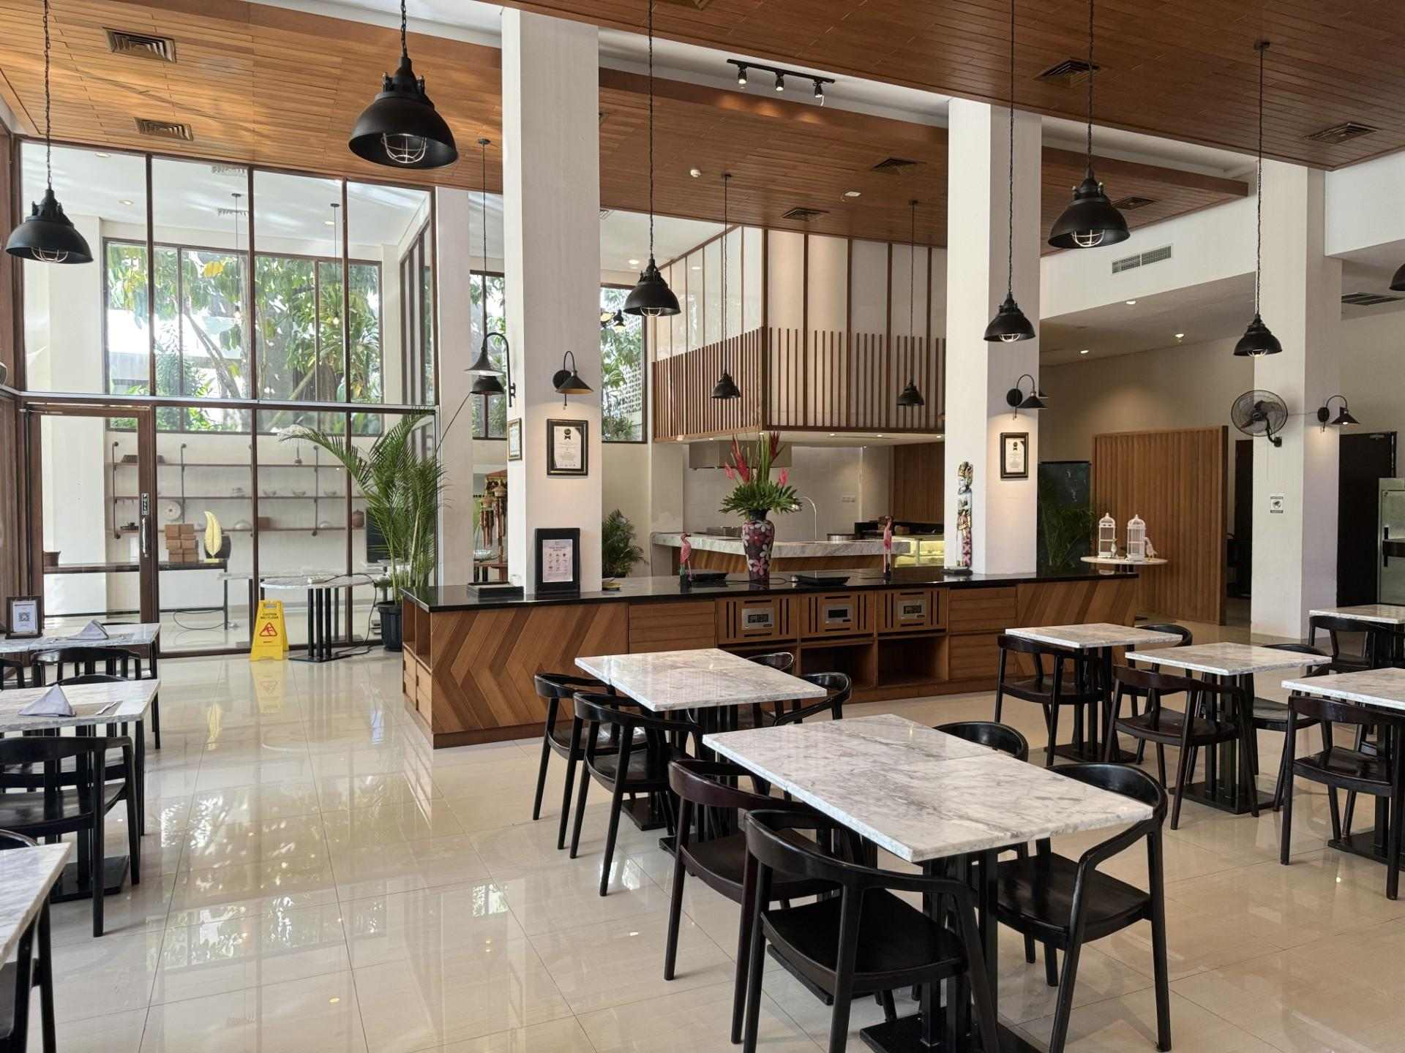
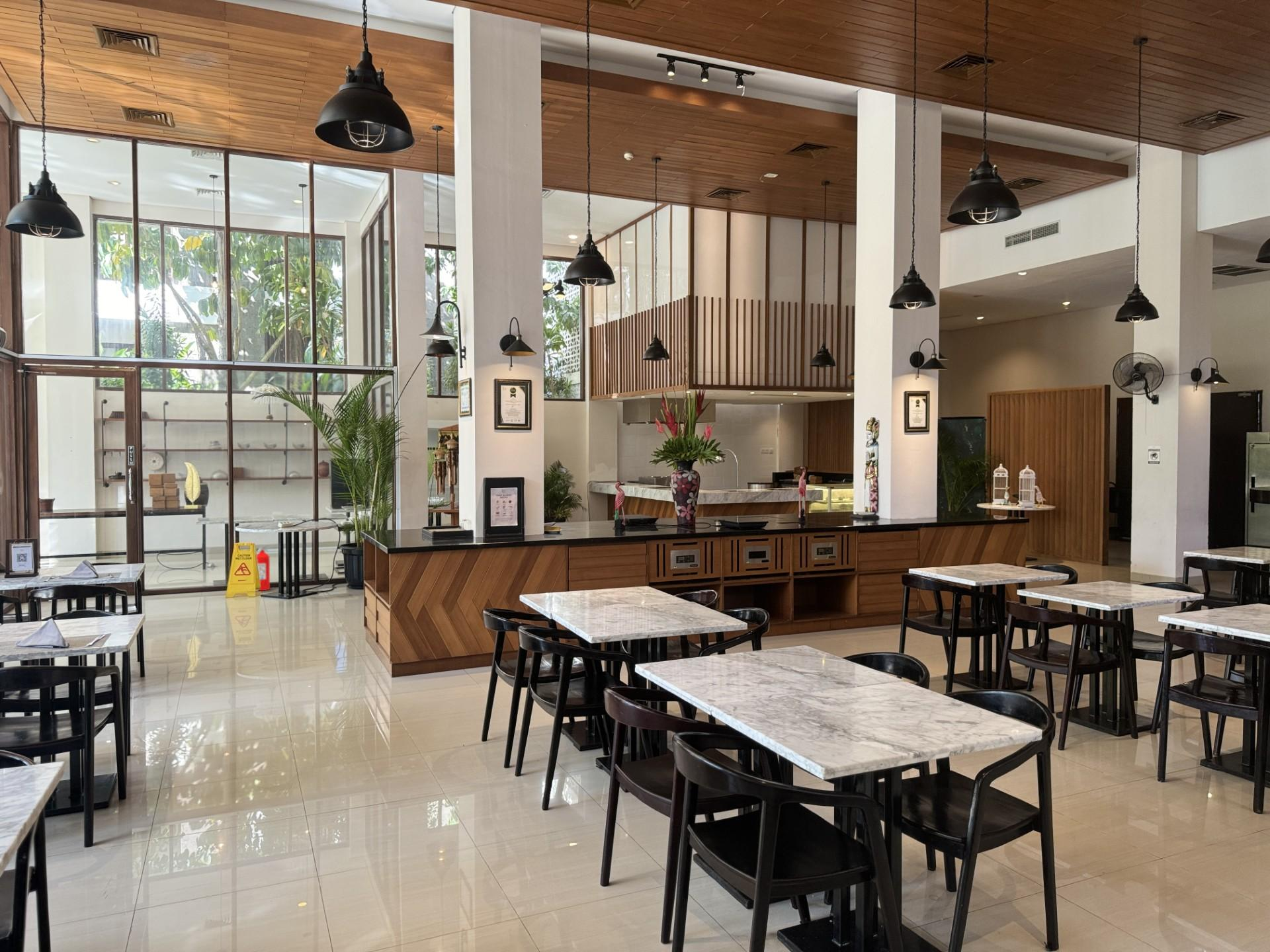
+ fire extinguisher (262, 567)
